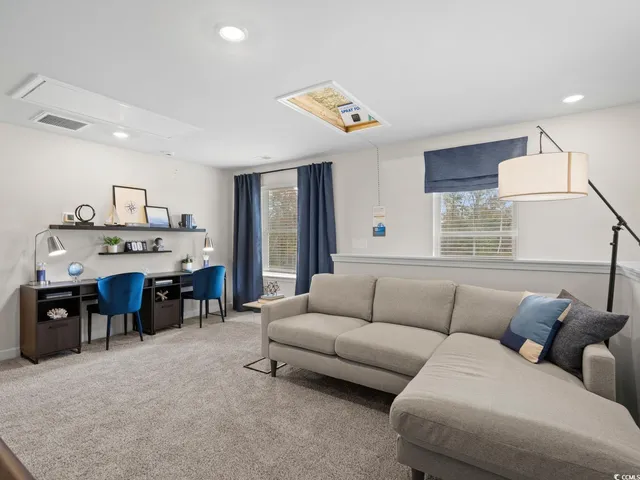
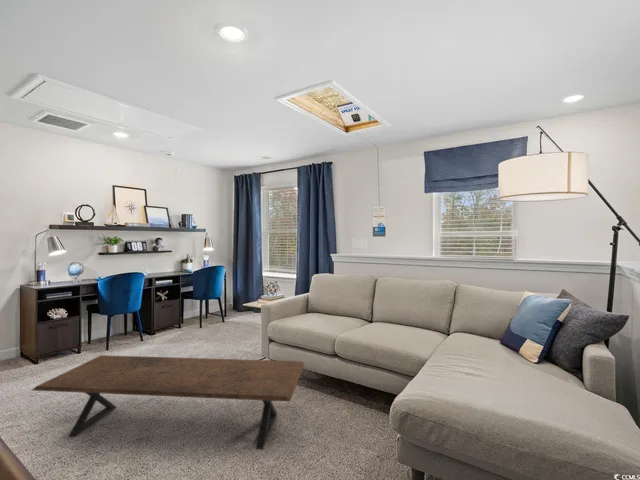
+ coffee table (179, 396)
